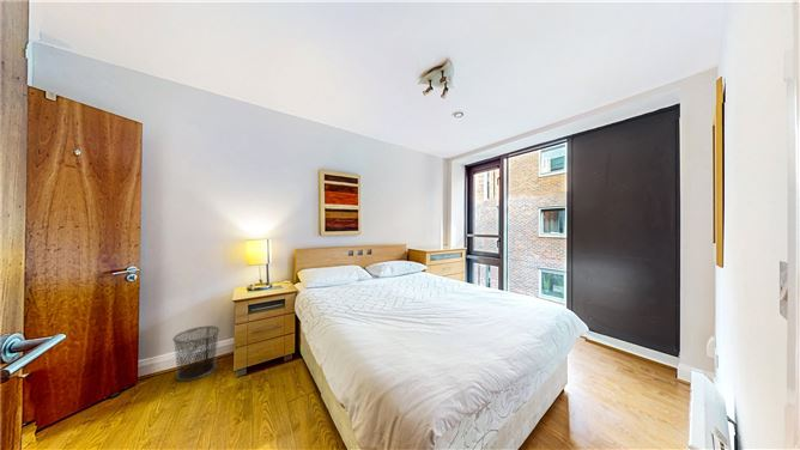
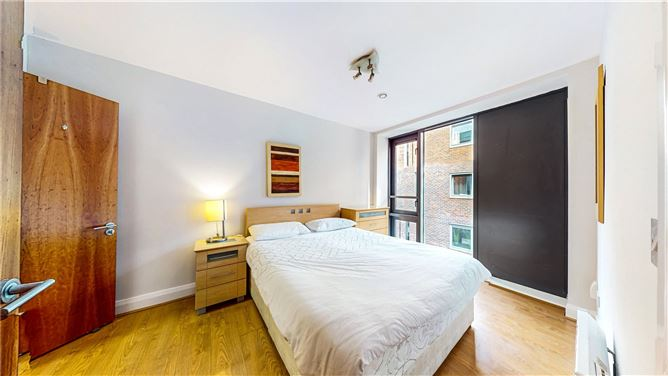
- waste bin (196, 352)
